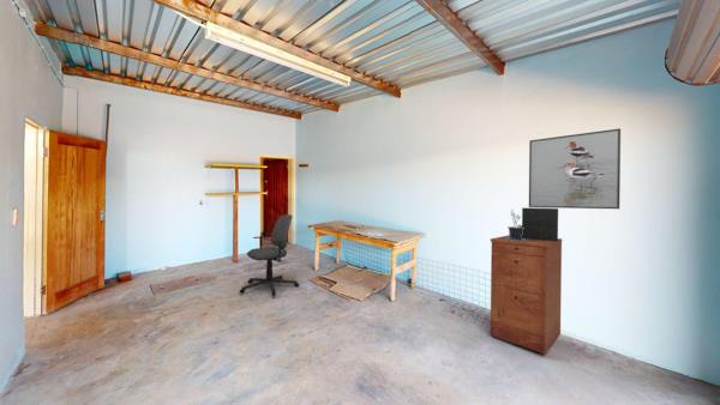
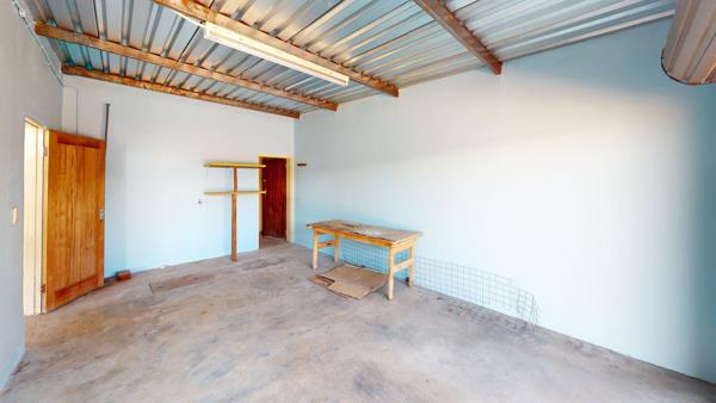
- filing cabinet (526, 286)
- potted plant (516, 224)
- file holder (539, 223)
- office chair (266, 252)
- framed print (570, 171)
